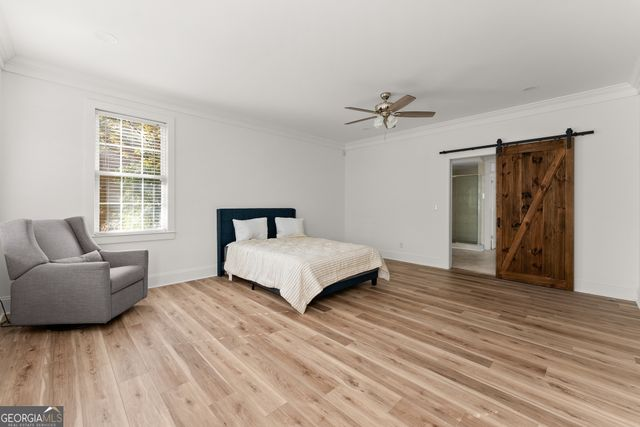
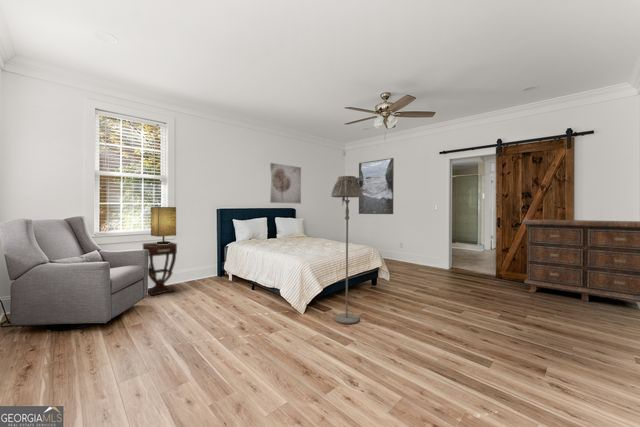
+ dresser (586, 259)
+ floor lamp (346, 247)
+ wall art (286, 184)
+ table lamp (163, 225)
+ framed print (375, 187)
+ side table (159, 269)
